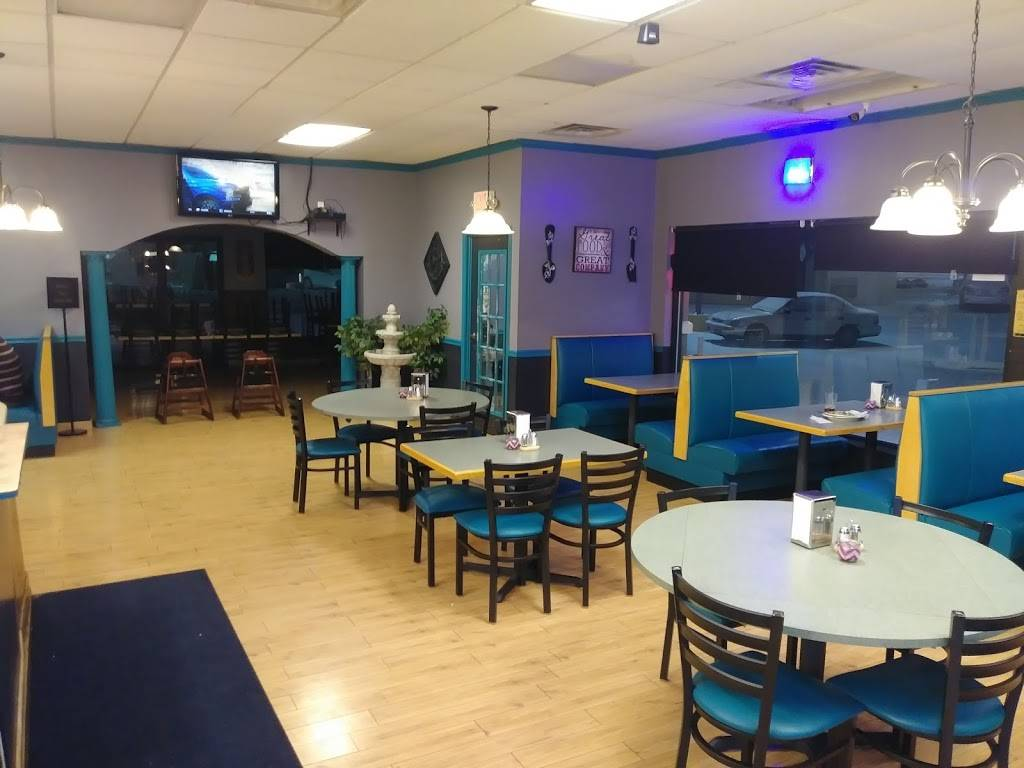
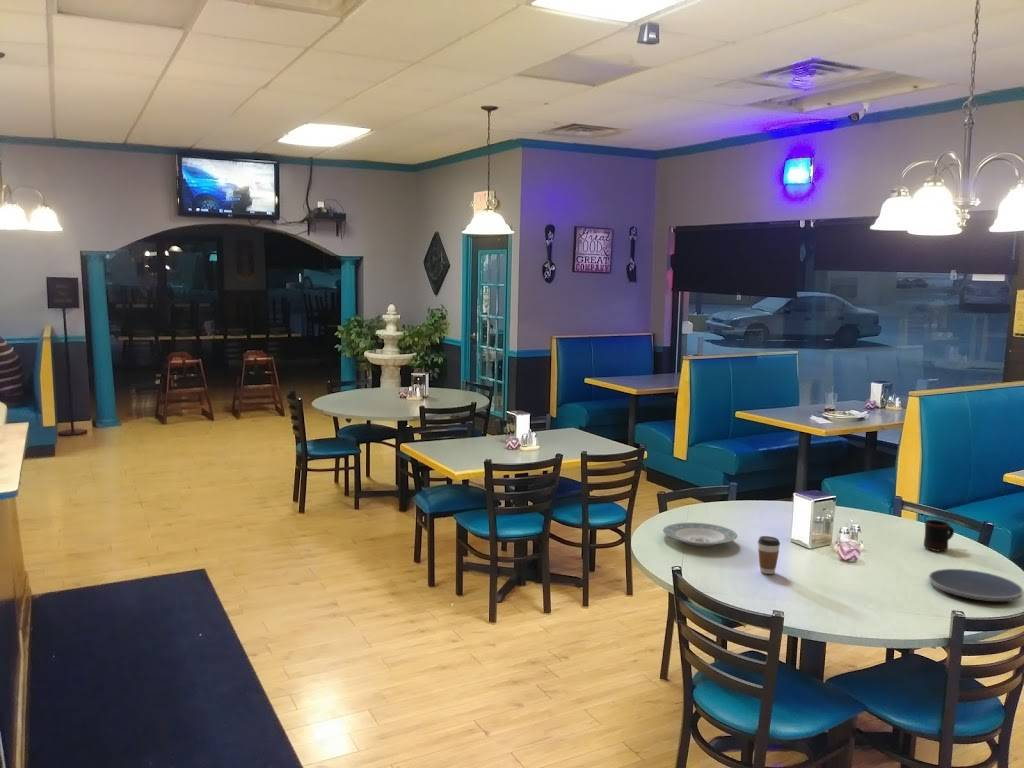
+ mug (940, 535)
+ plate (699, 536)
+ coffee cup (768, 555)
+ plate (974, 585)
